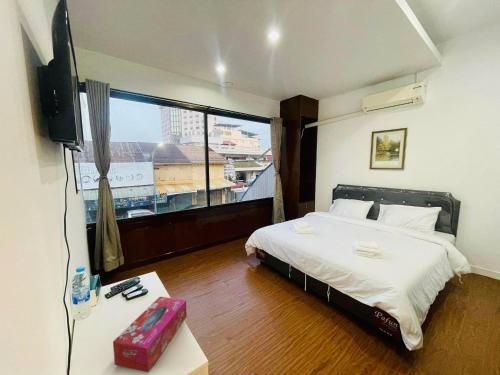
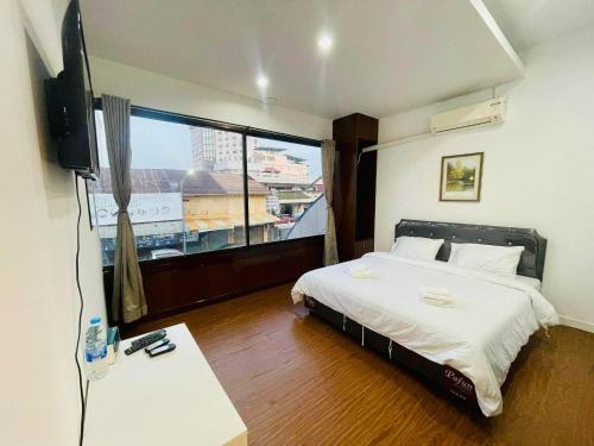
- tissue box (154, 328)
